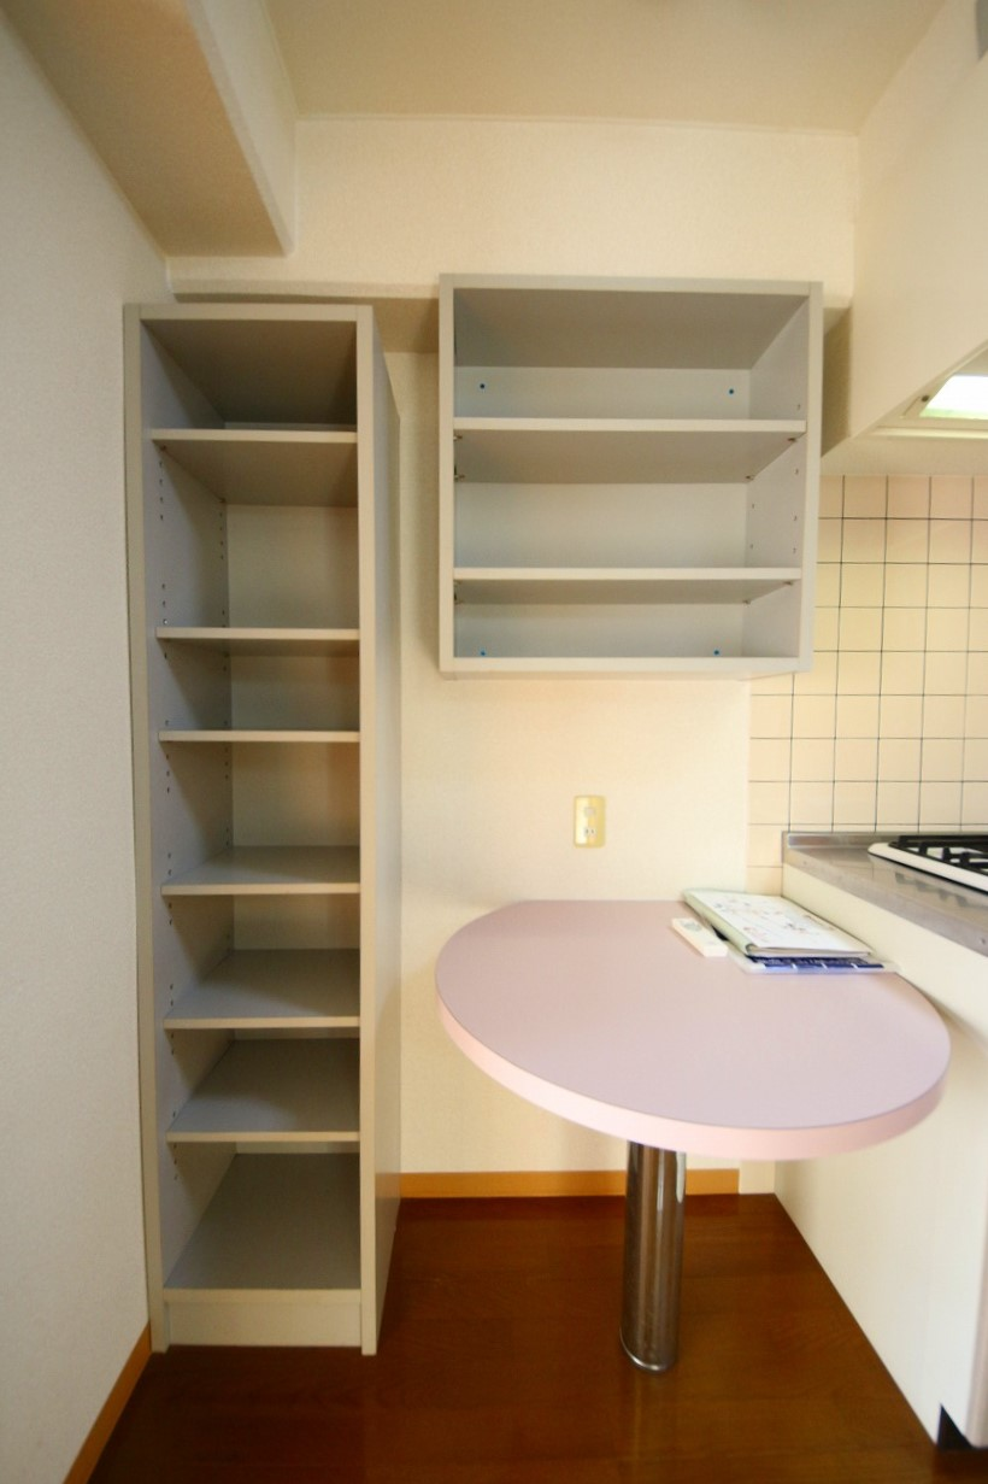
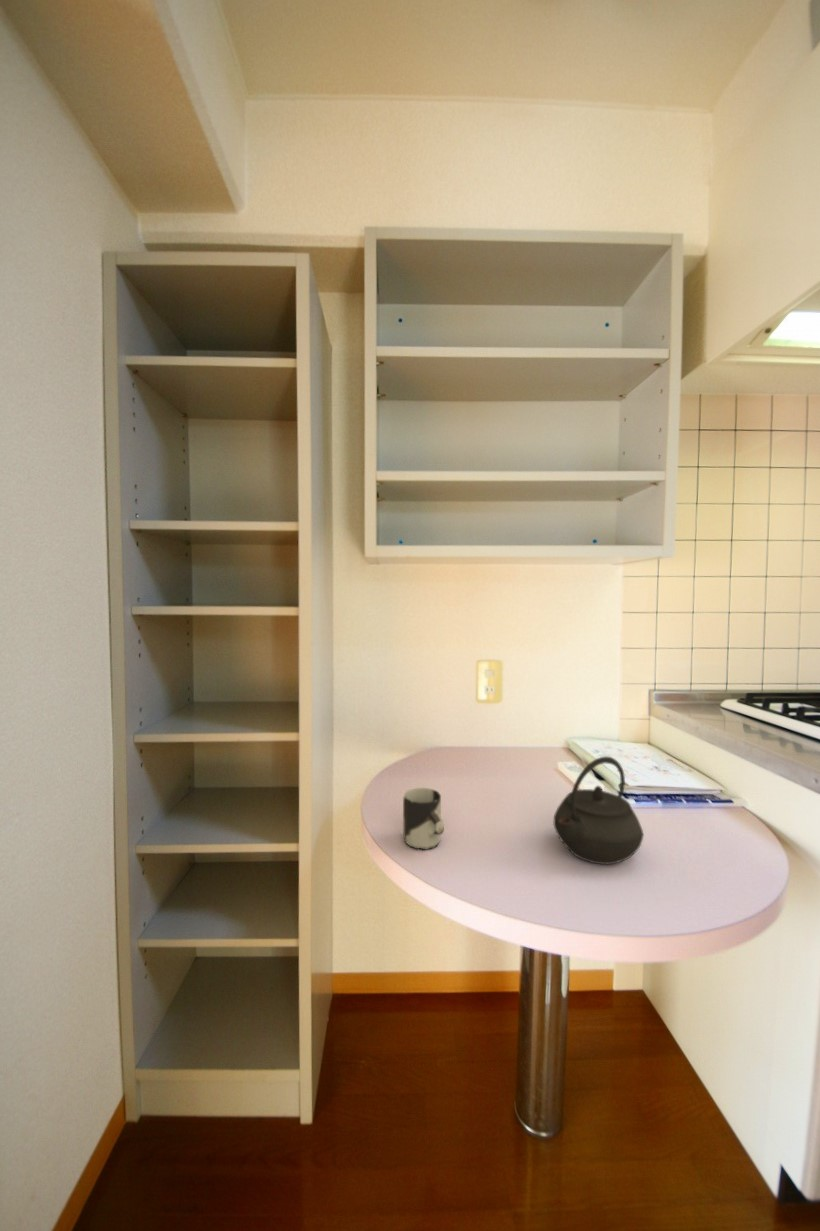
+ cup (425, 820)
+ kettle (593, 806)
